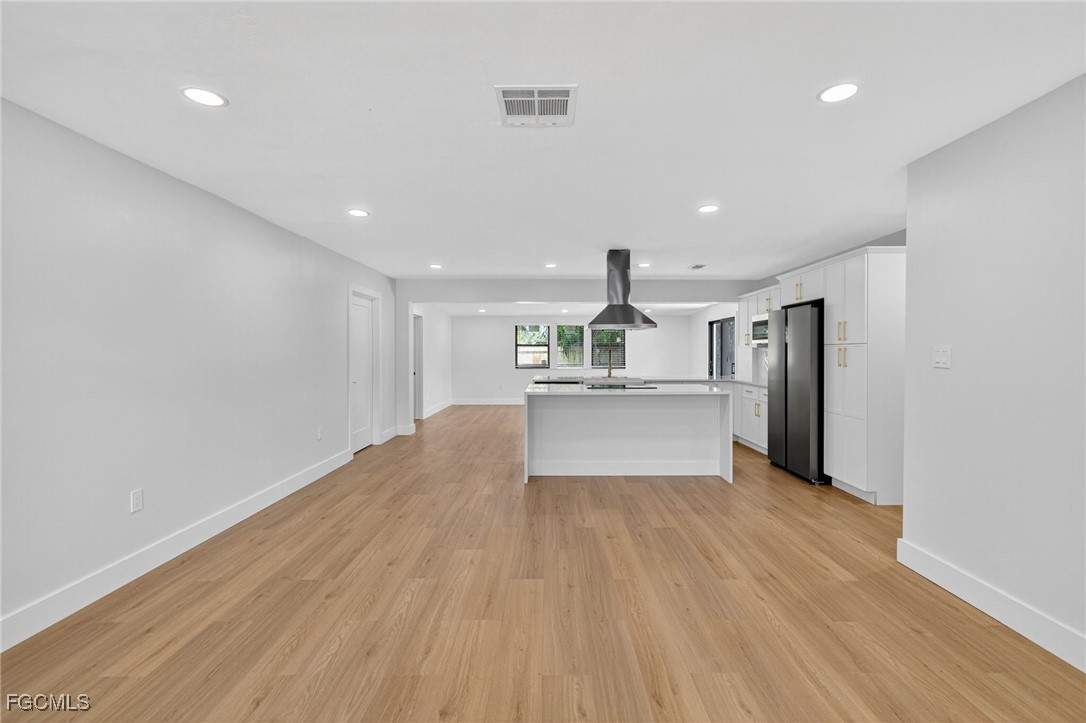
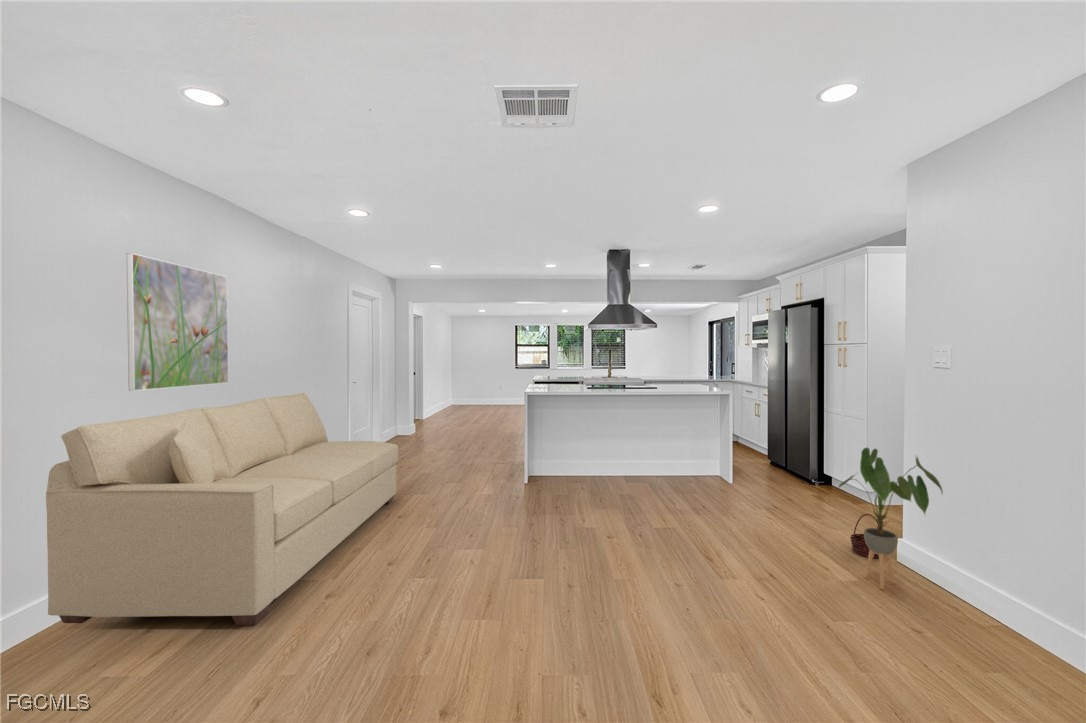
+ sofa (277, 473)
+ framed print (184, 326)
+ house plant (888, 521)
+ basket (863, 534)
